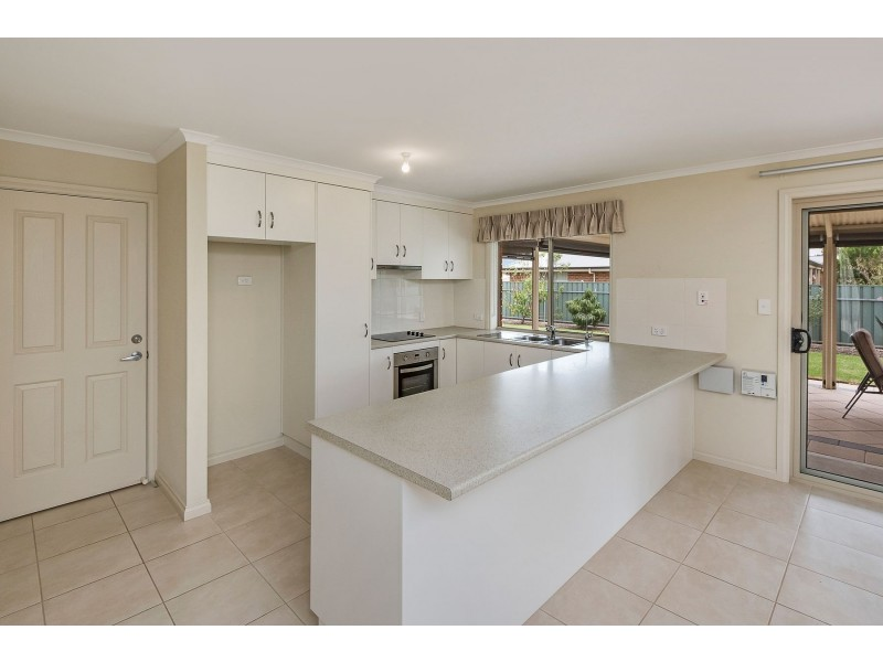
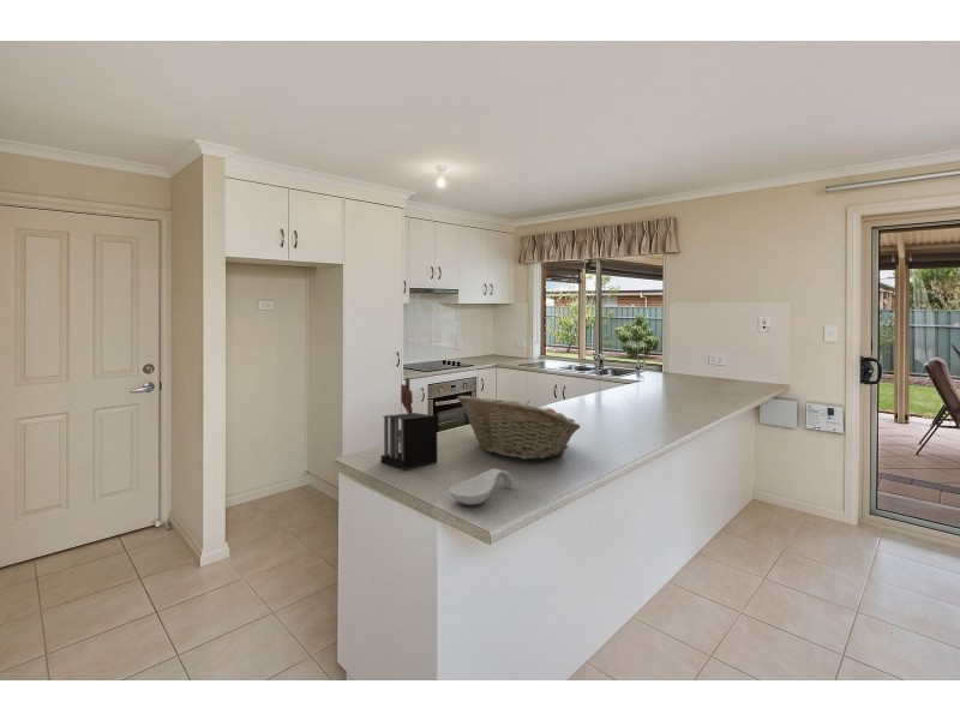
+ fruit basket (516, 422)
+ spoon rest (484, 485)
+ knife block (406, 420)
